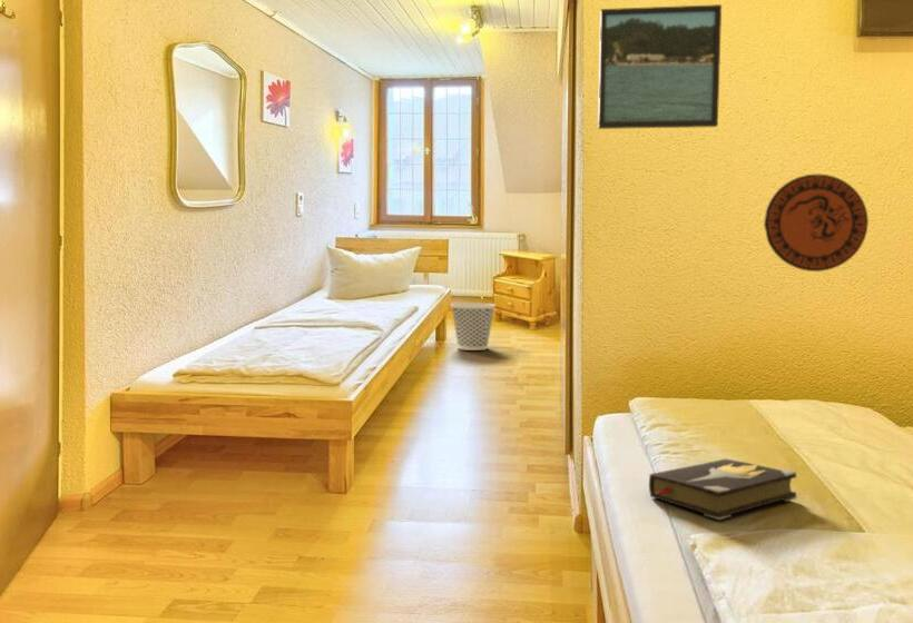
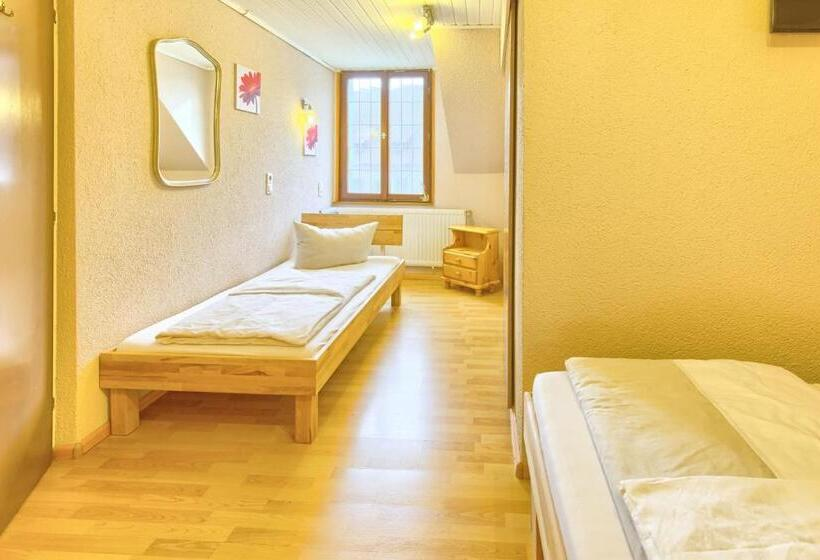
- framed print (658, 68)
- wastebasket (472, 326)
- hardback book (721, 483)
- decorative plate (815, 222)
